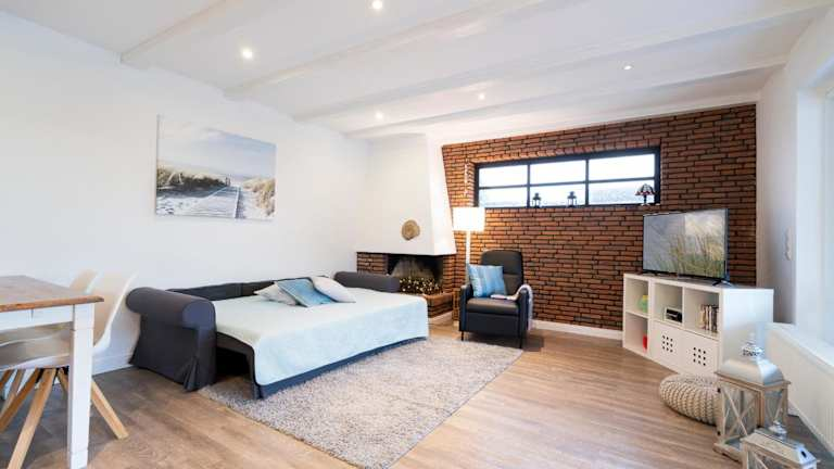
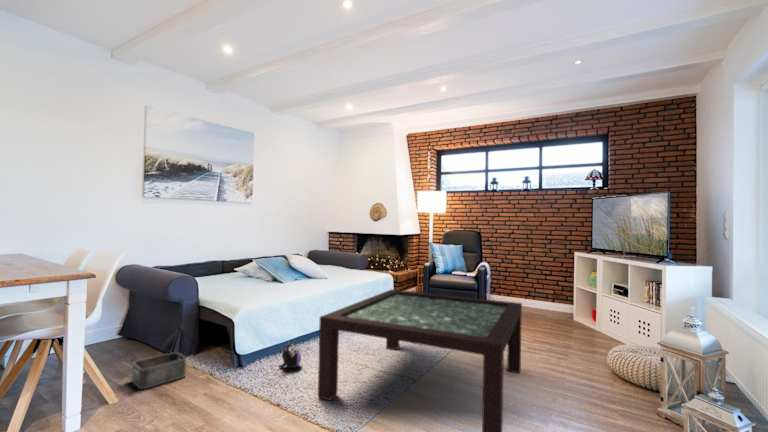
+ storage bin (159, 369)
+ plush toy (290, 353)
+ coffee table (430, 345)
